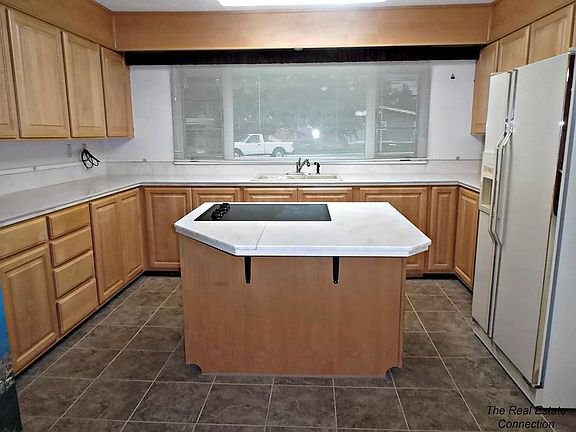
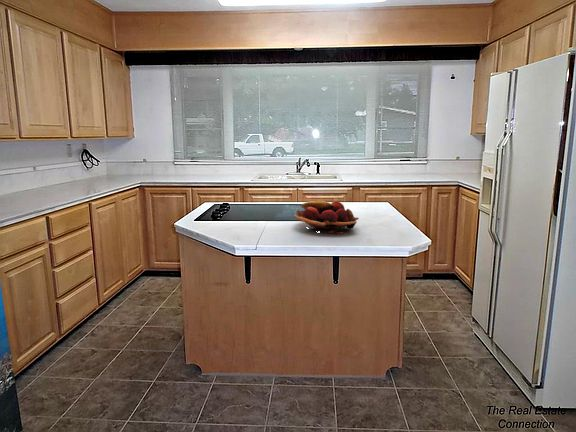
+ fruit basket (325, 214)
